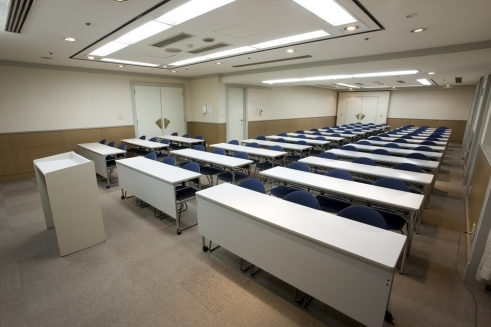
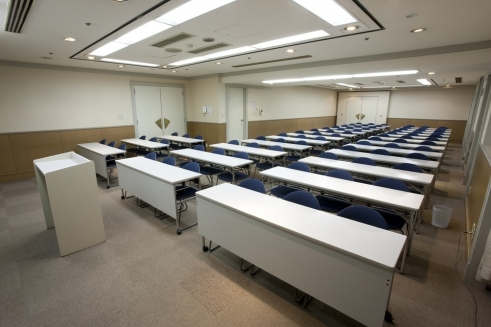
+ wastebasket (441, 216)
